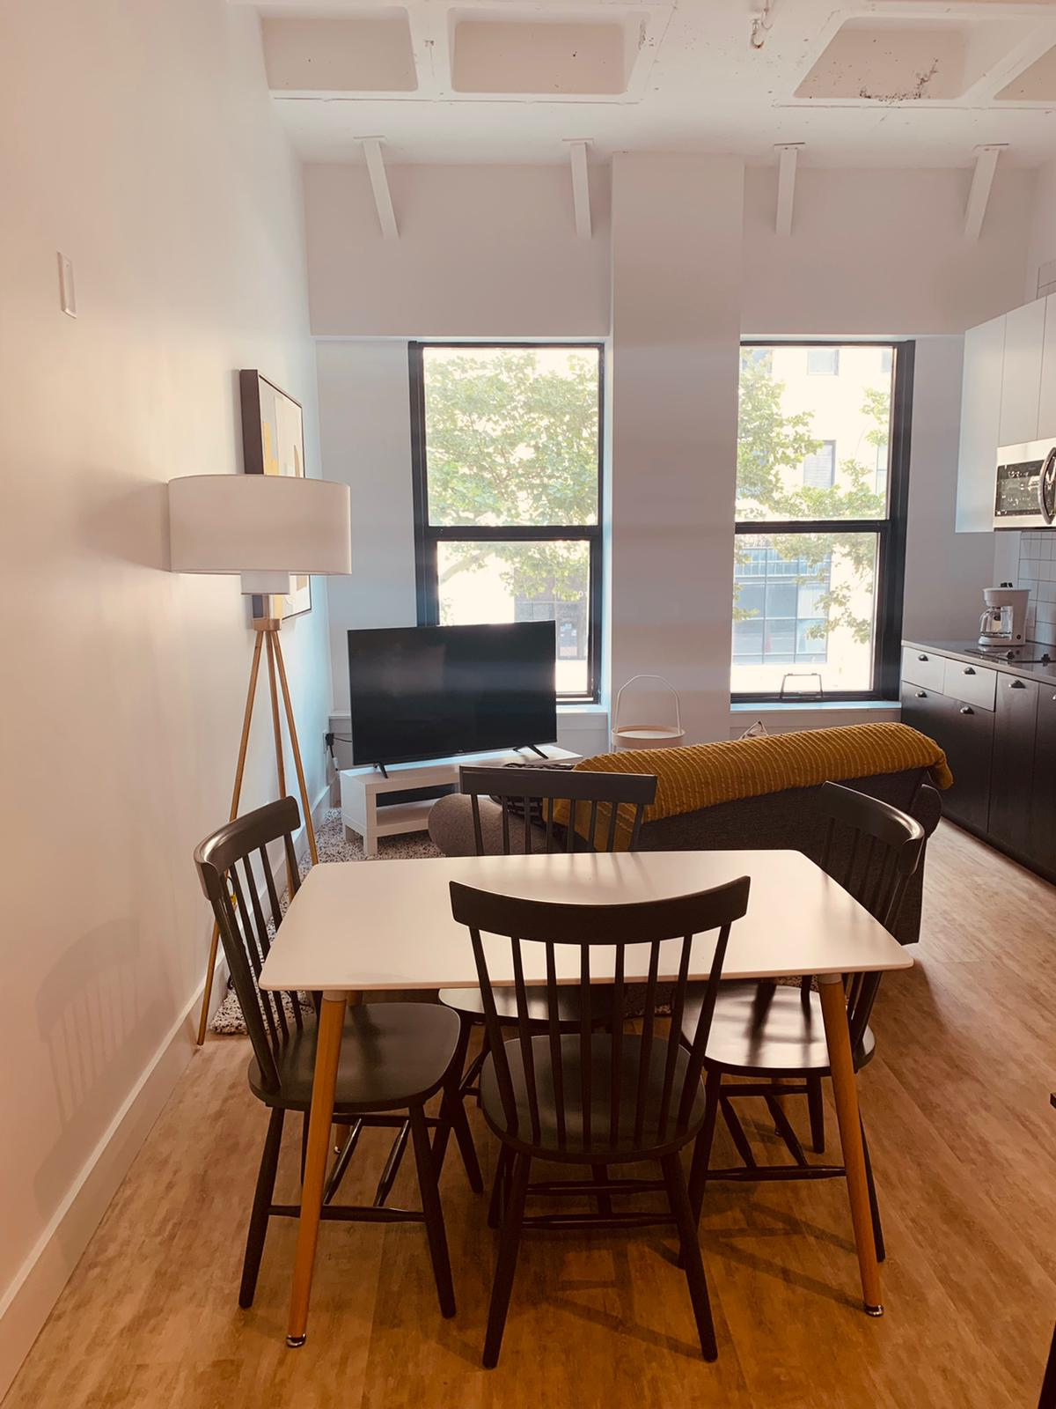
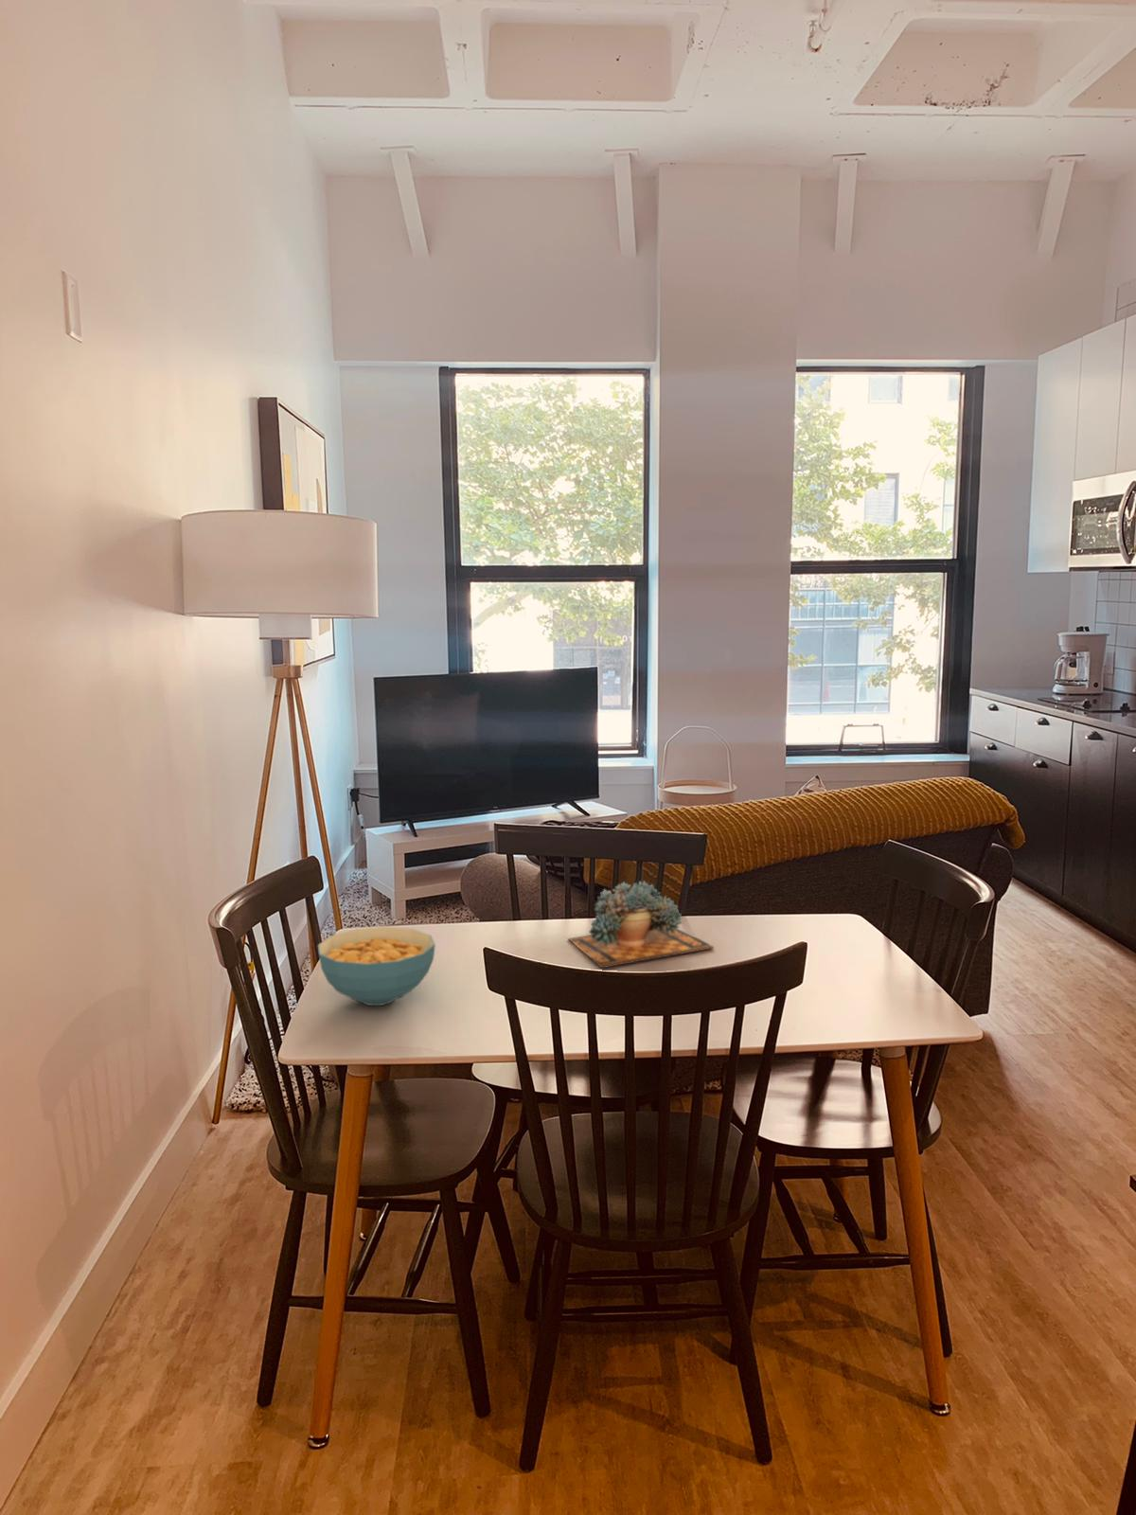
+ cereal bowl (377, 971)
+ succulent plant (638, 915)
